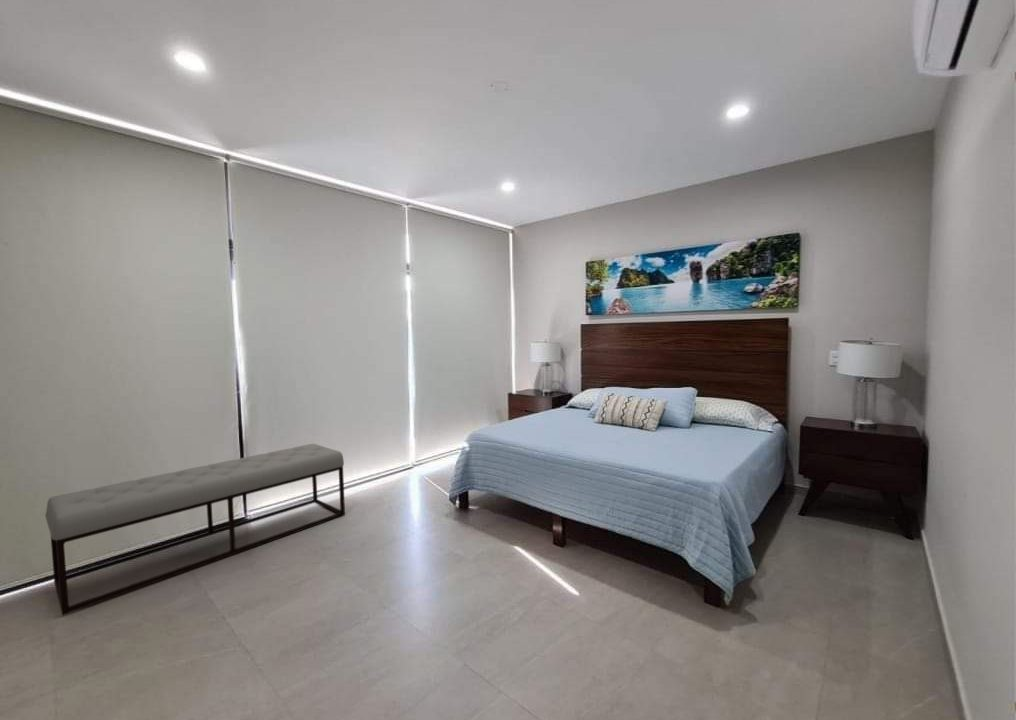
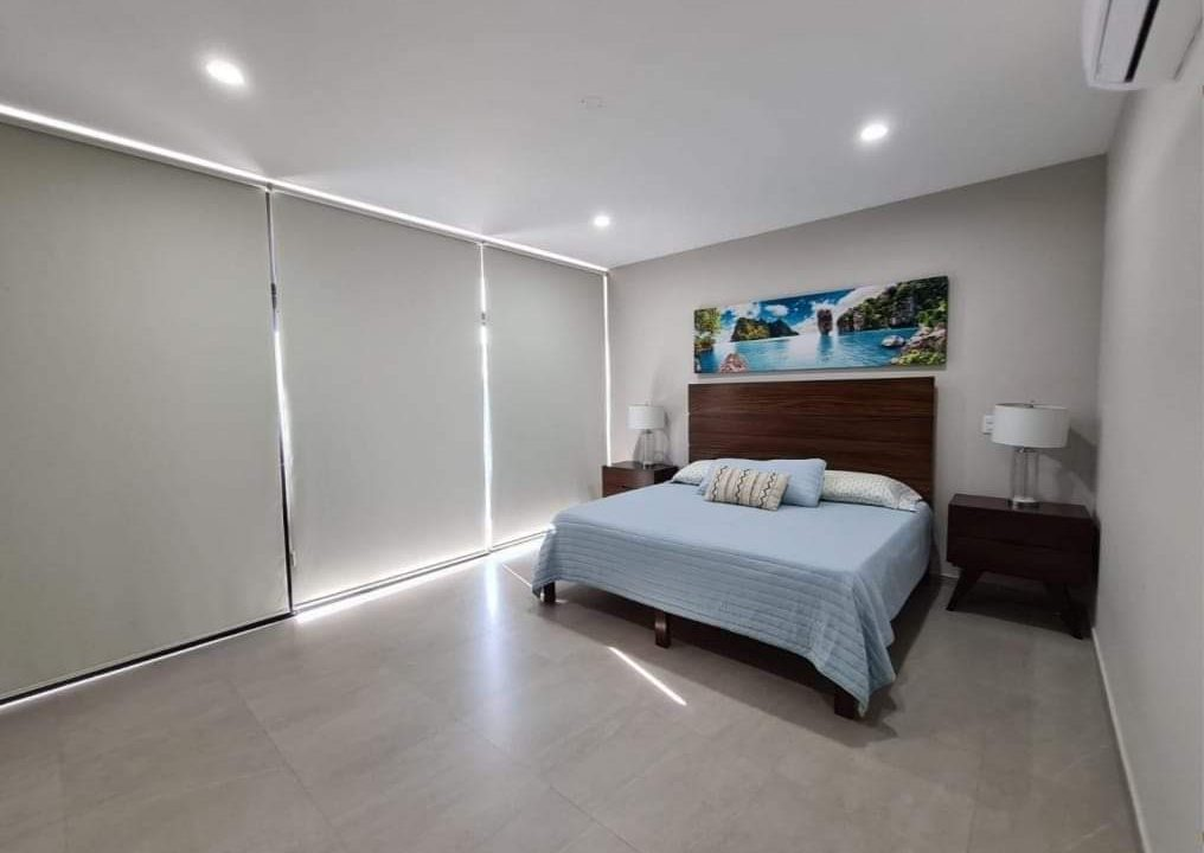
- bench (219, 501)
